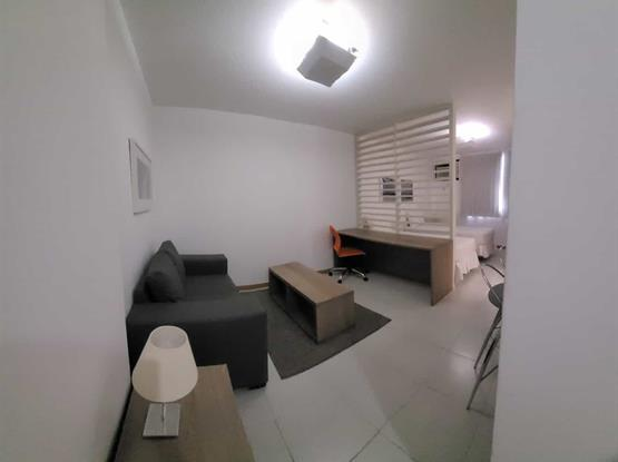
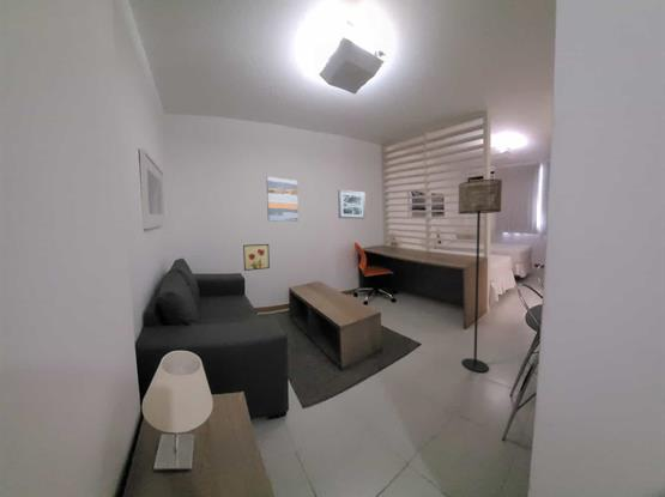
+ wall art (283, 200)
+ wall art (256, 256)
+ floor lamp (477, 275)
+ wall art (351, 205)
